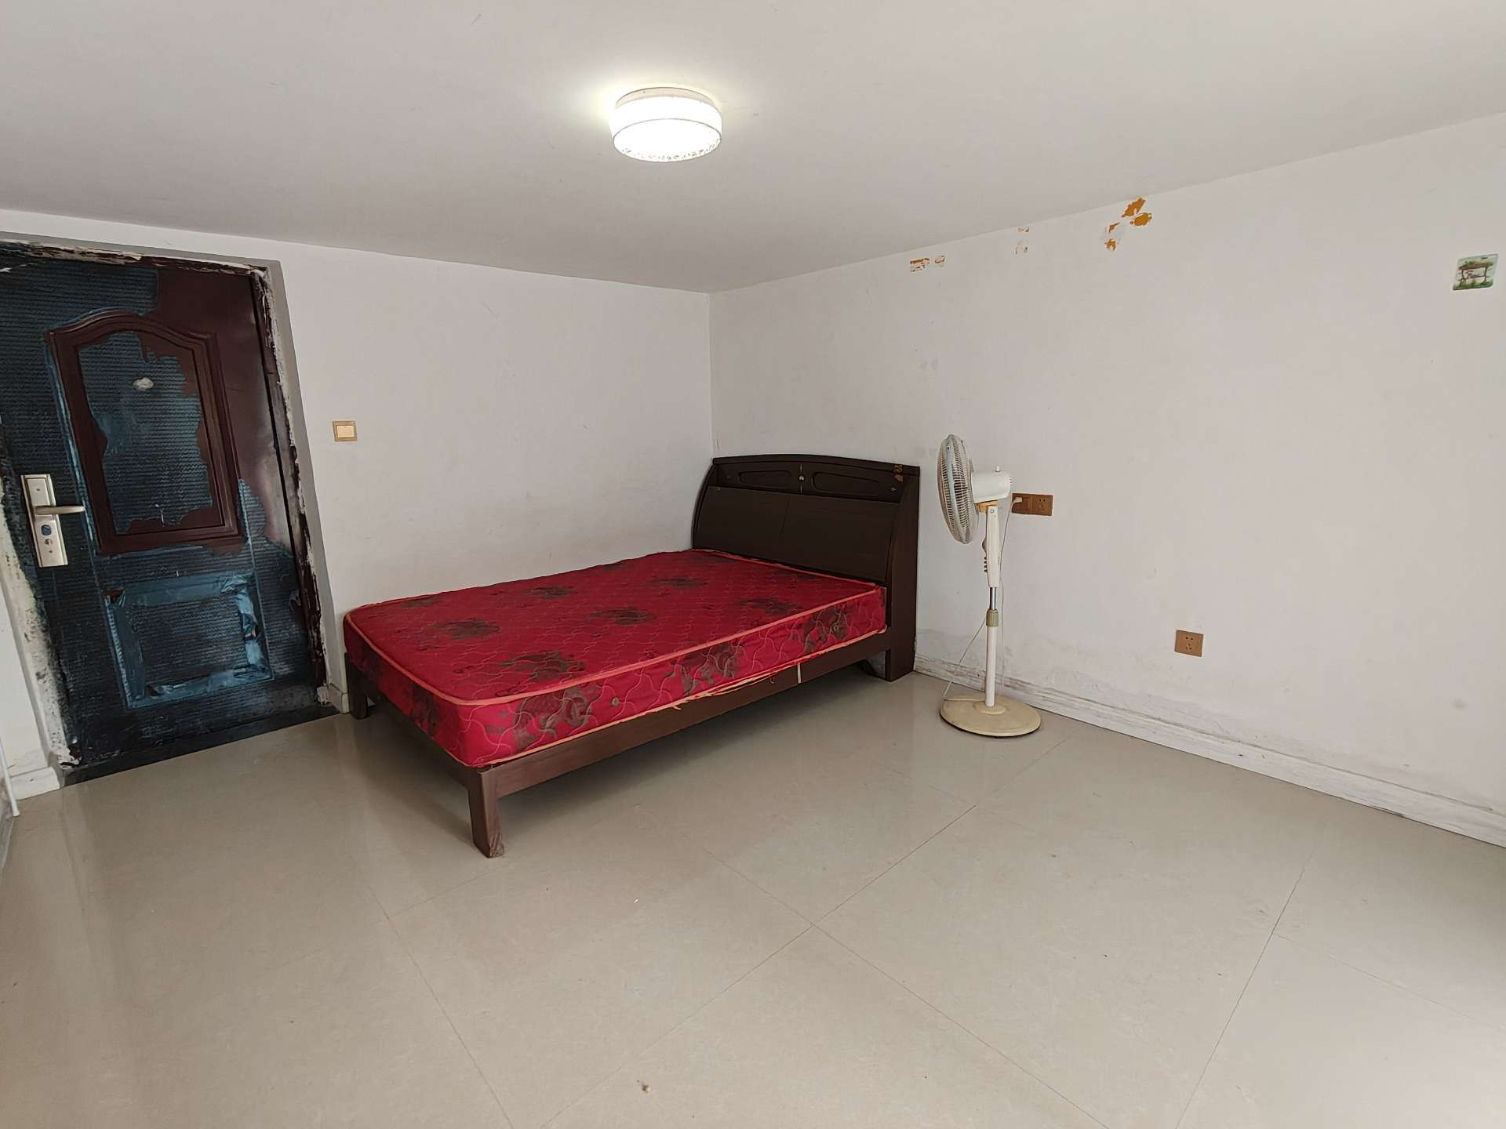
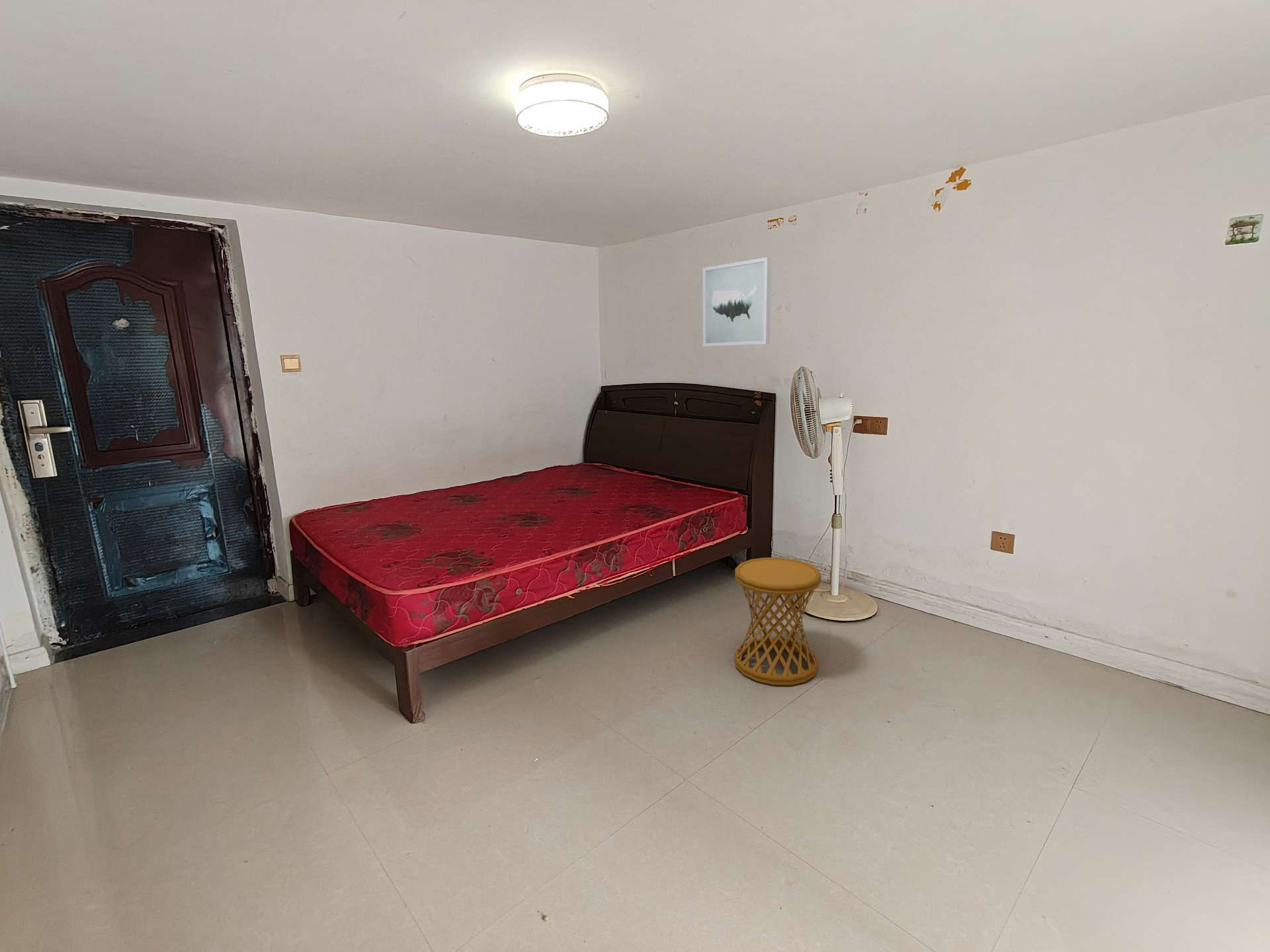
+ wall art (735, 304)
+ side table (776, 618)
